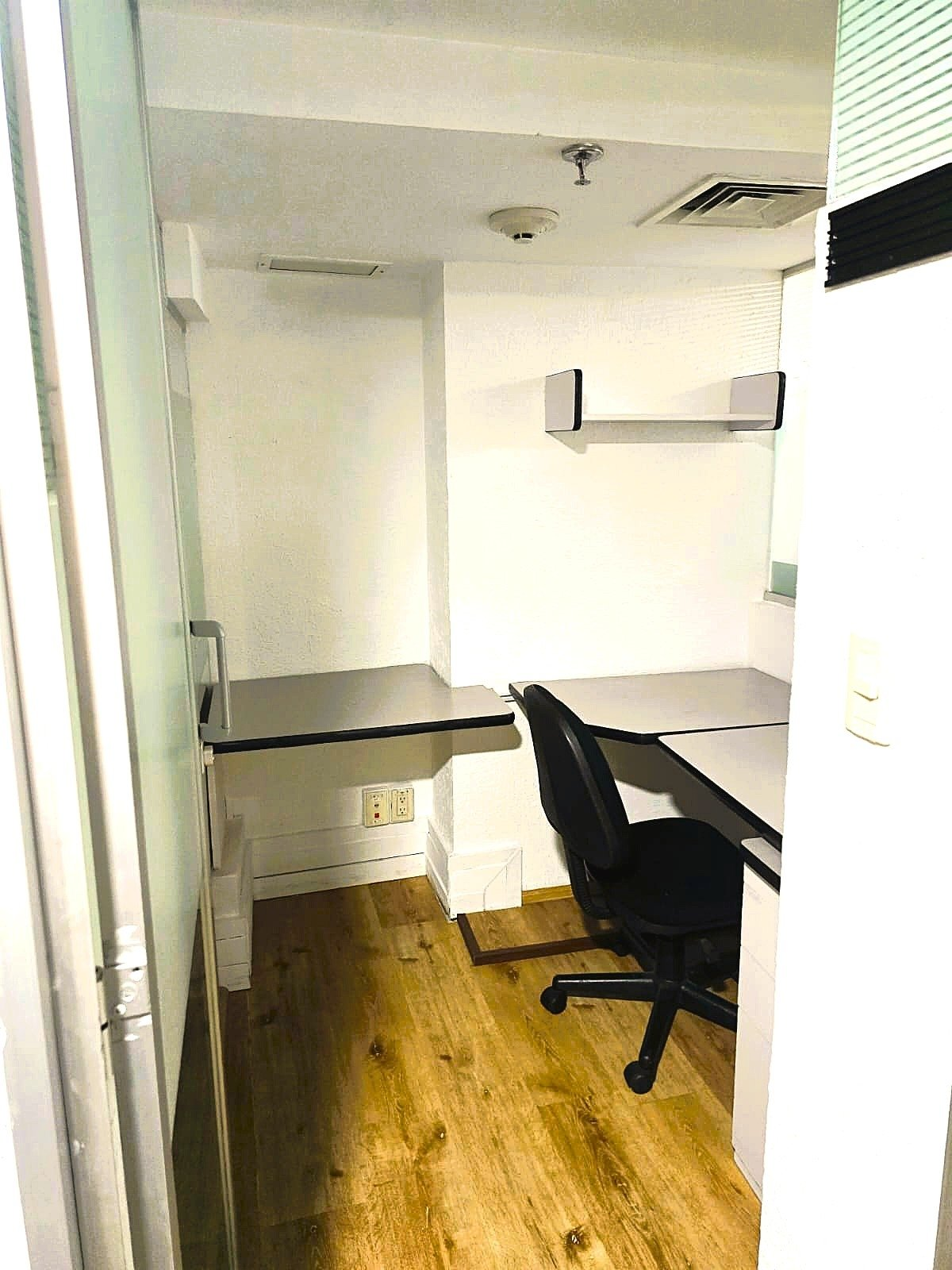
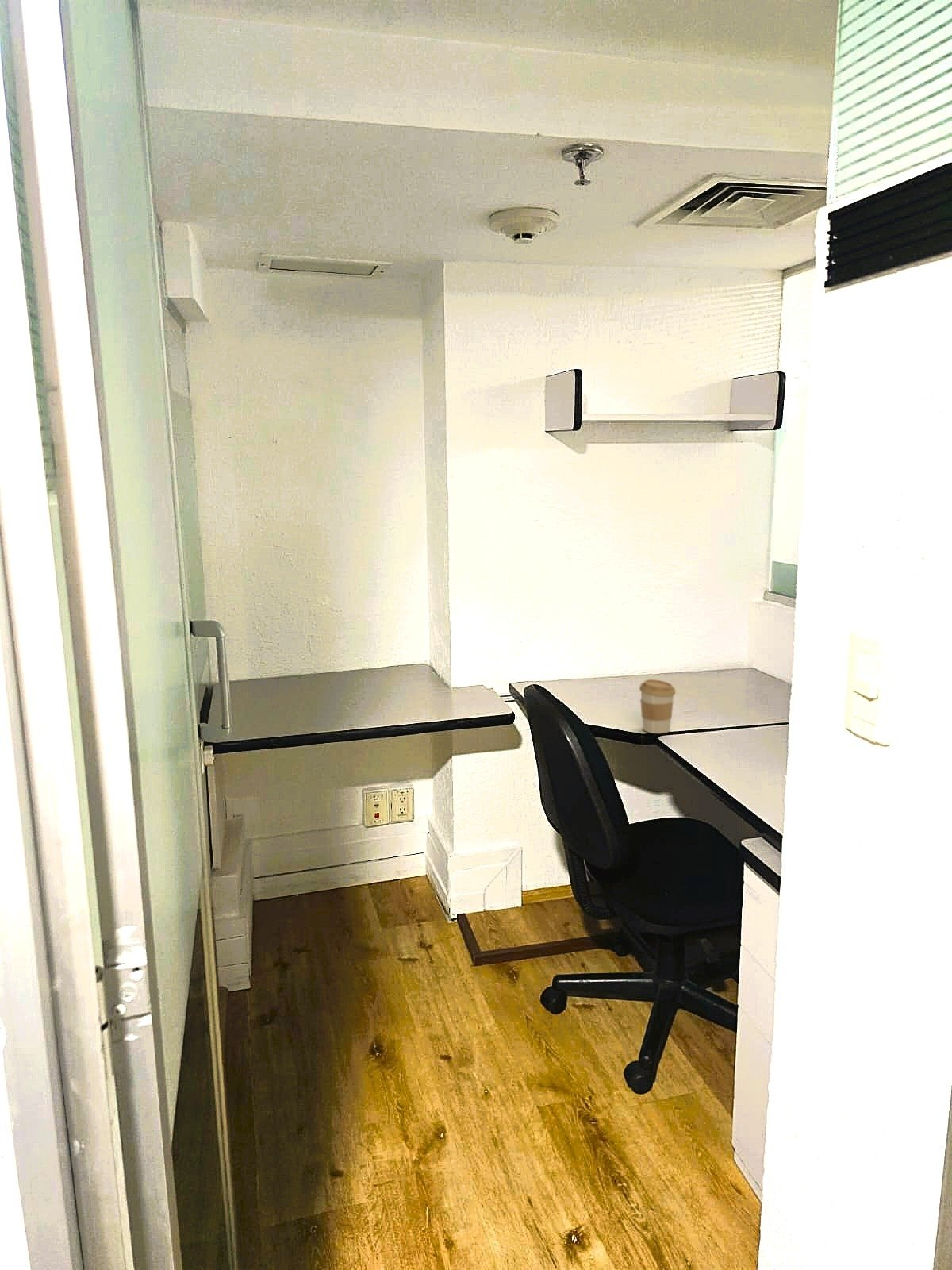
+ coffee cup (657, 706)
